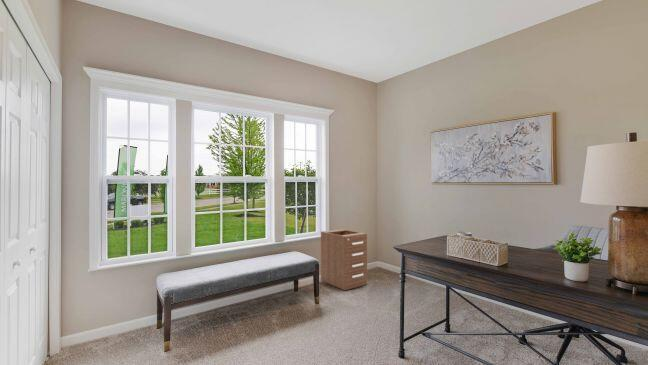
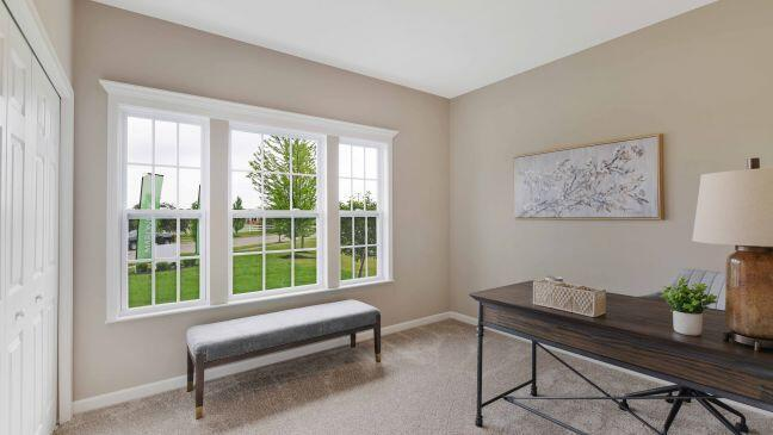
- filing cabinet (344, 257)
